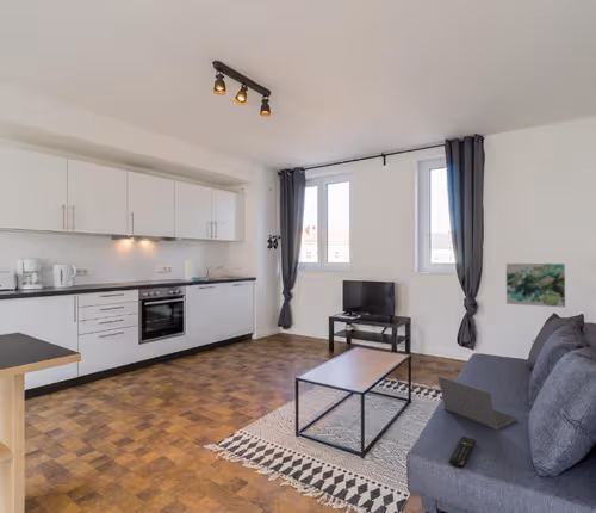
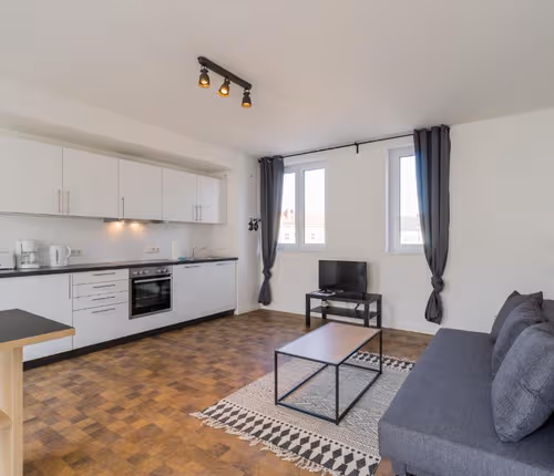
- wall art (534, 284)
- laptop computer (476, 397)
- remote control (462, 451)
